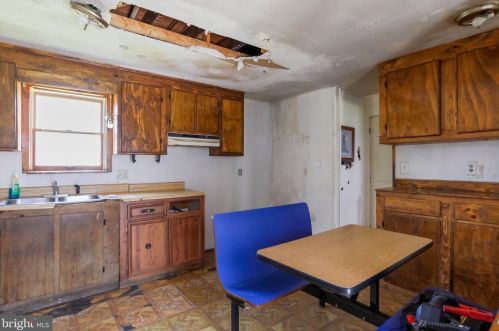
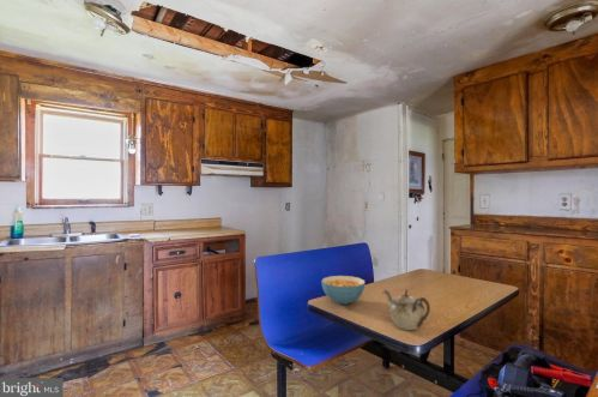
+ cereal bowl (343, 291)
+ teapot (404, 307)
